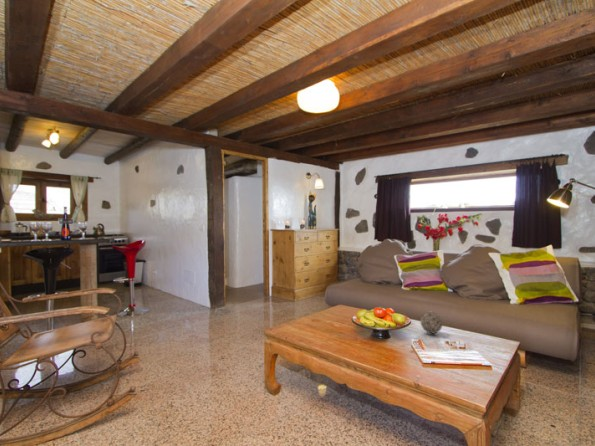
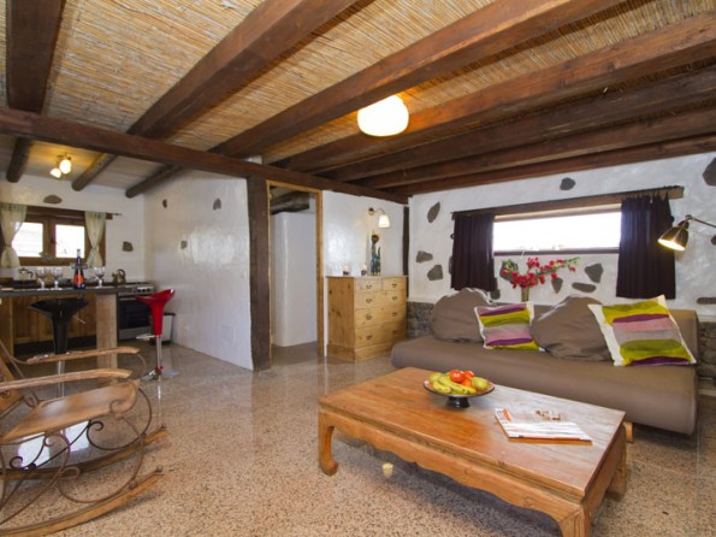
- decorative ball (431, 321)
